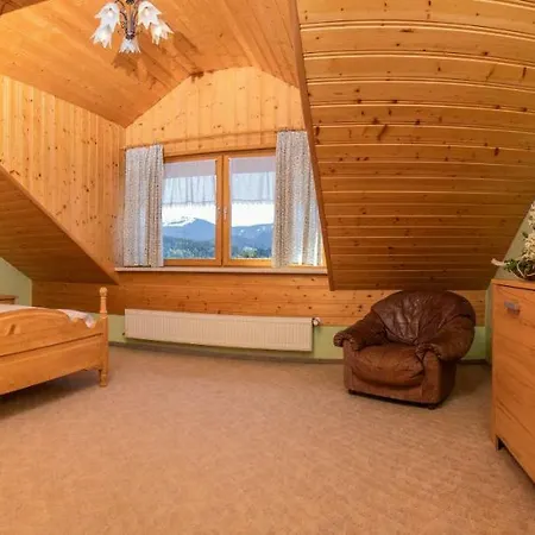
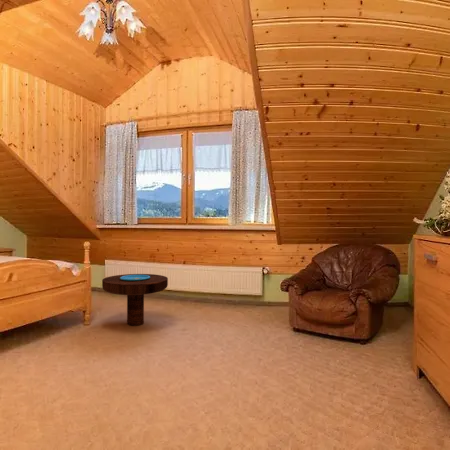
+ side table (135, 299)
